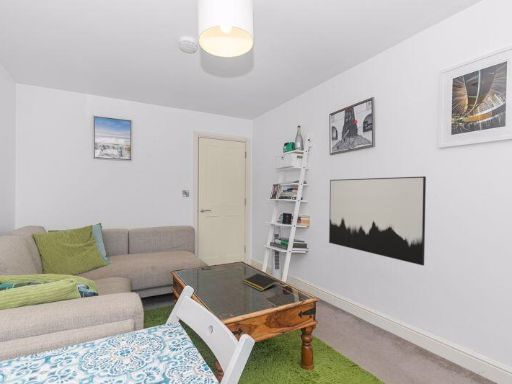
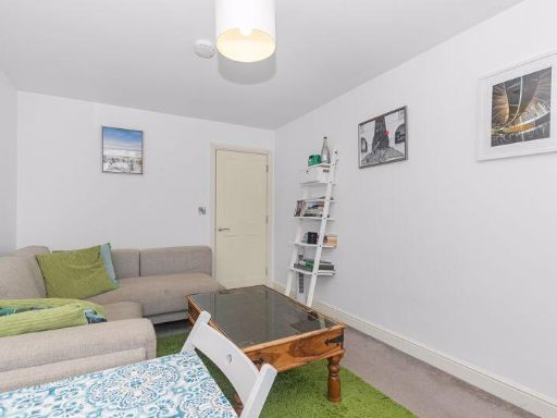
- notepad (259, 281)
- wall art (369, 215)
